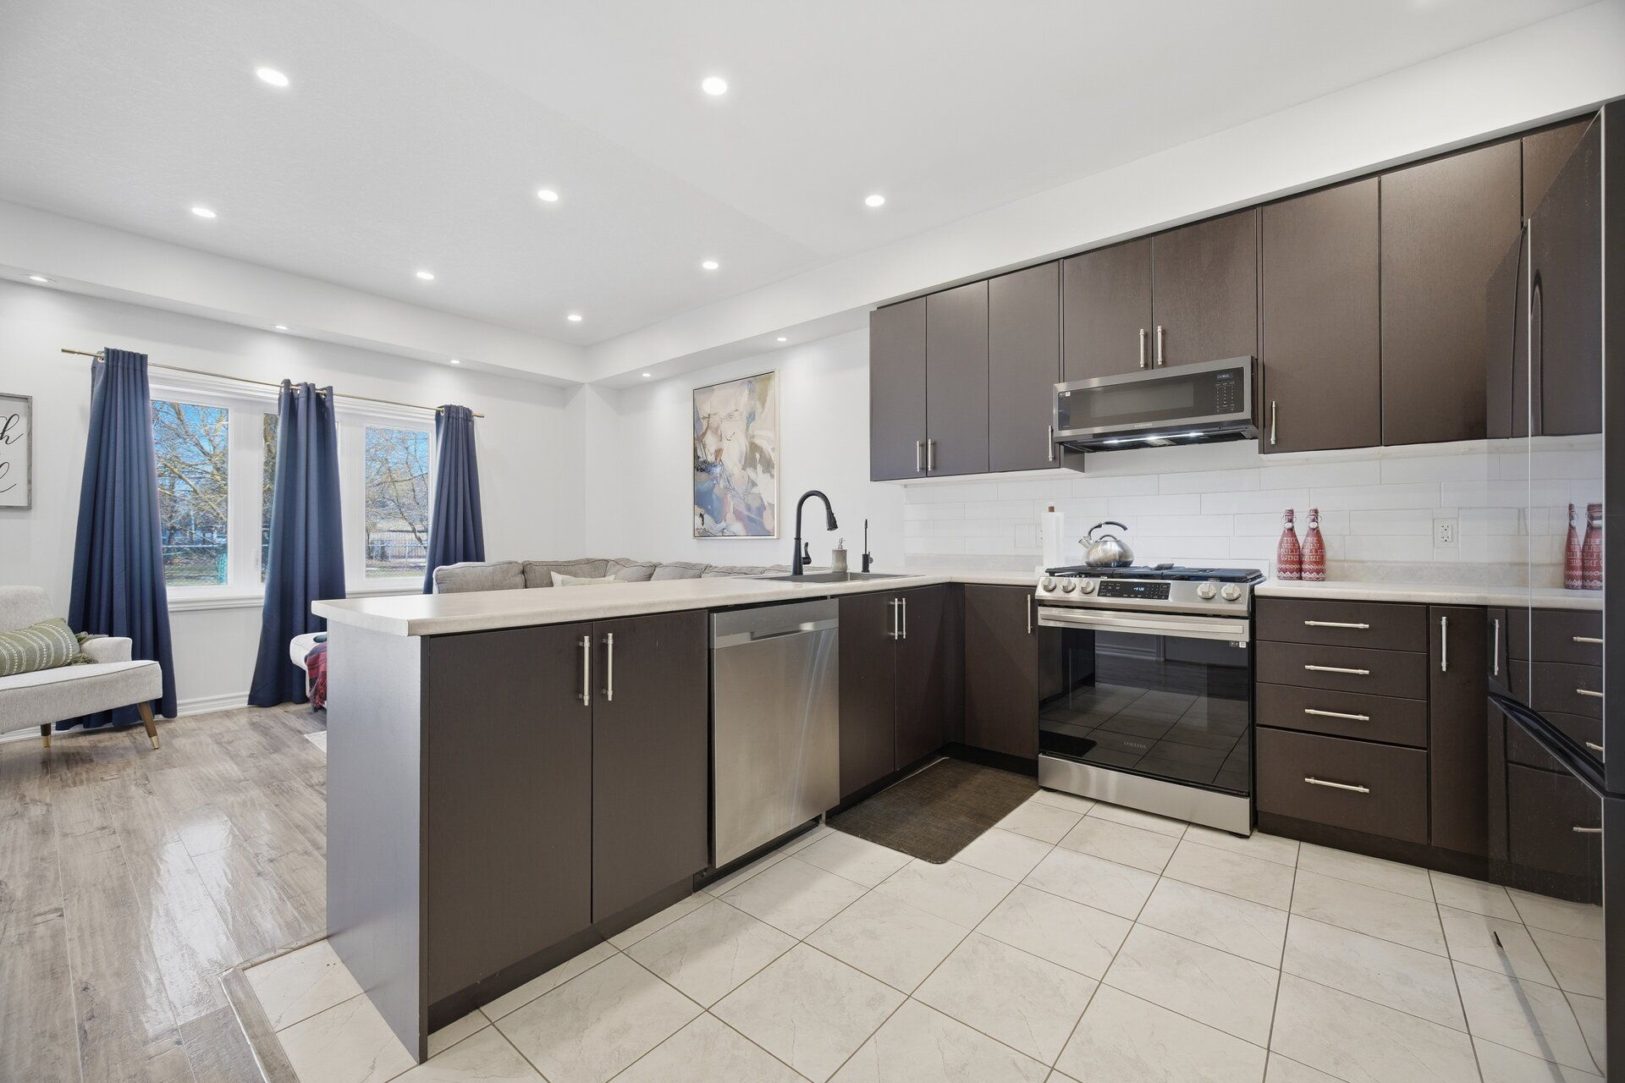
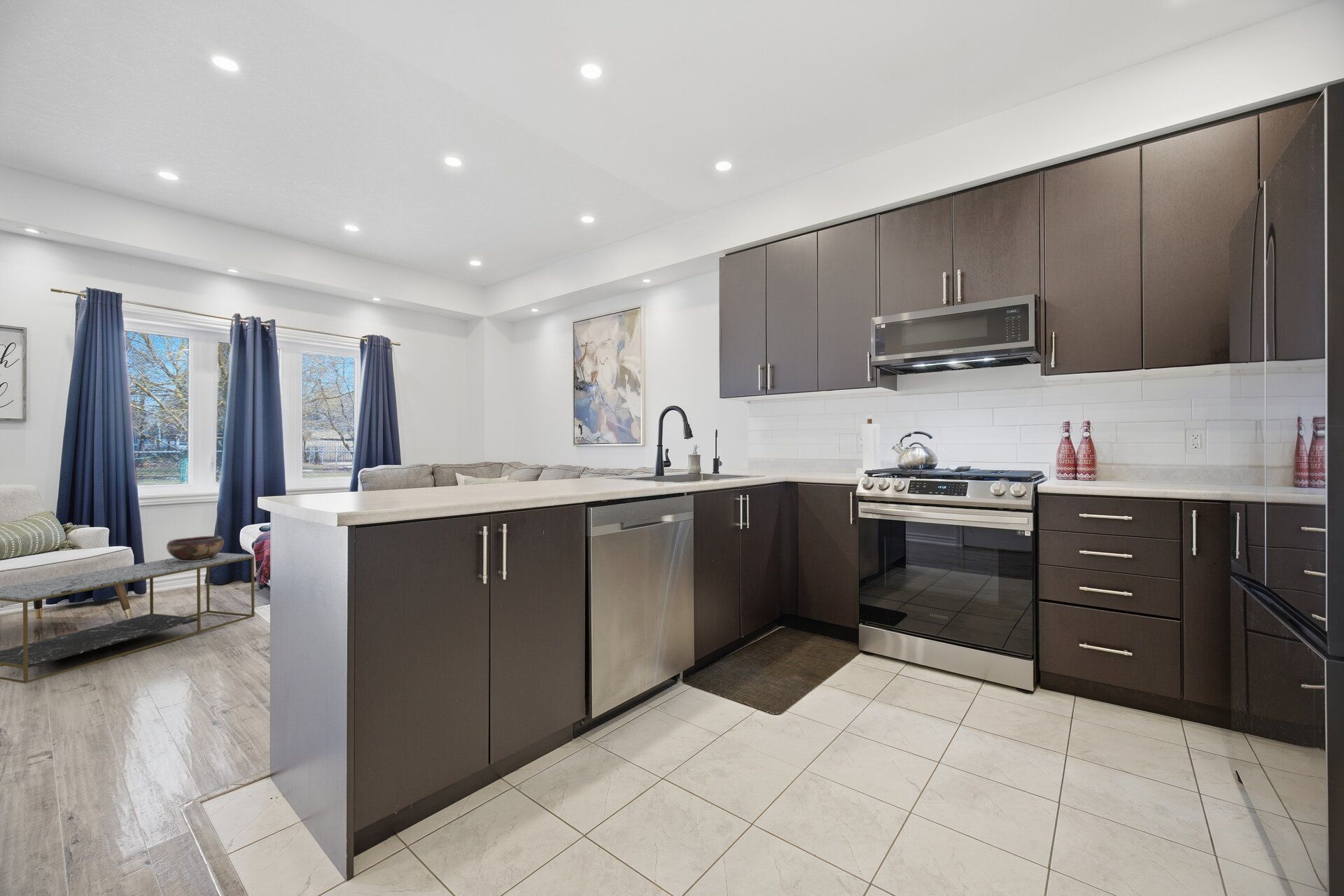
+ decorative bowl (195, 548)
+ coffee table (136, 617)
